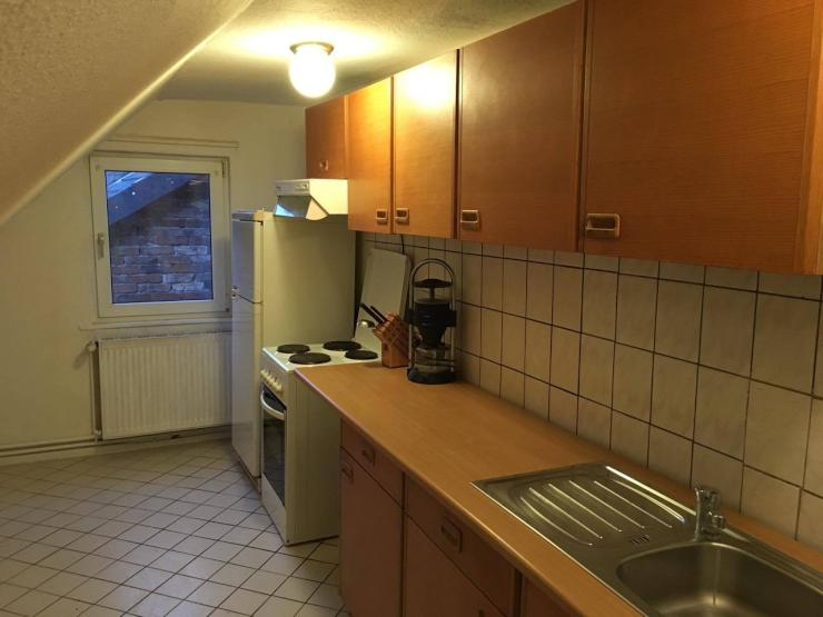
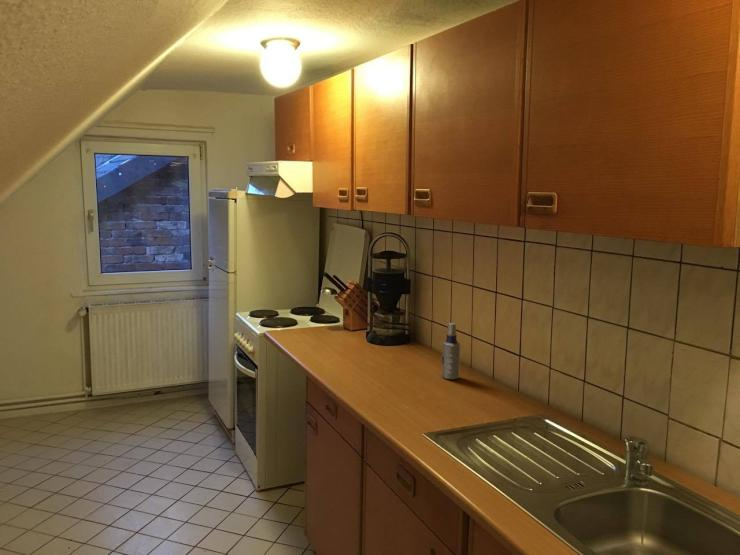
+ spray bottle (451, 350)
